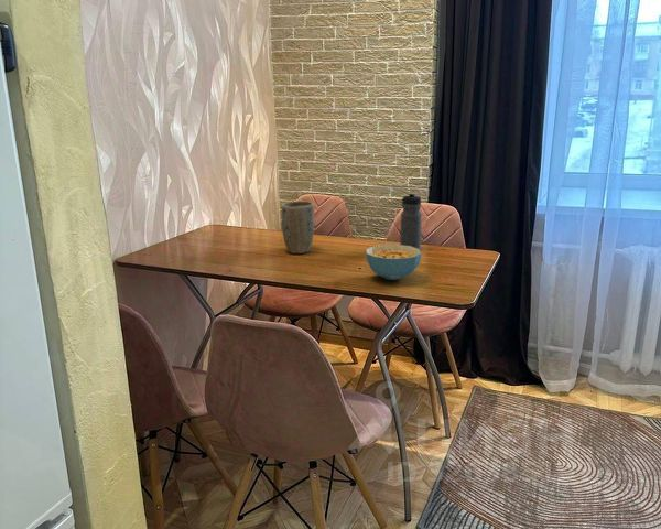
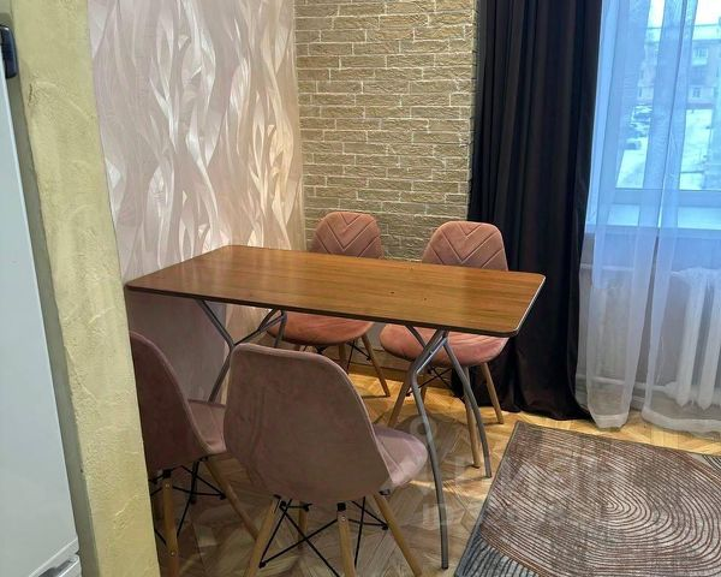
- water bottle (411, 220)
- cereal bowl (392, 264)
- plant pot (297, 227)
